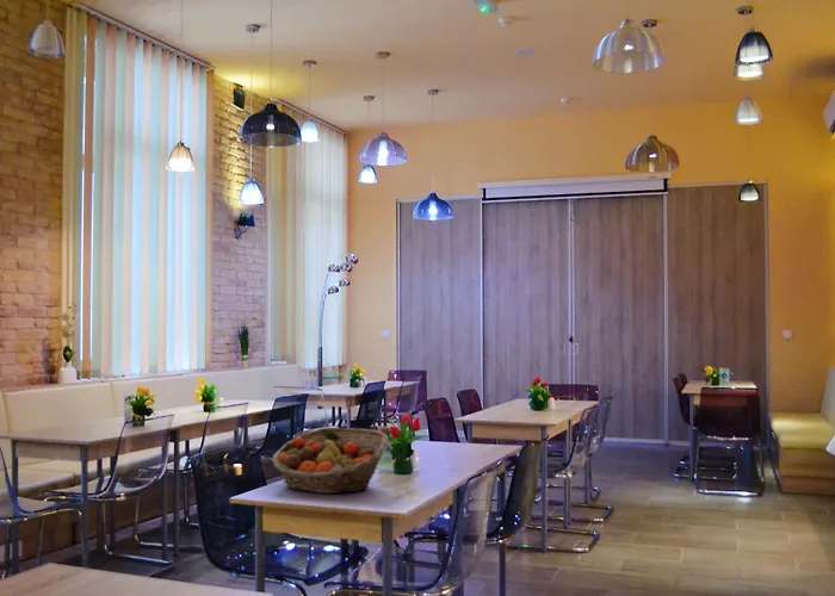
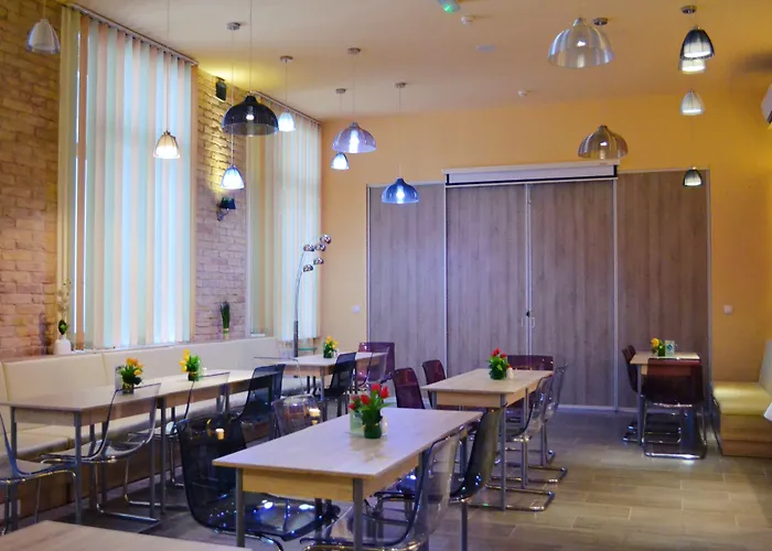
- fruit basket (330, 459)
